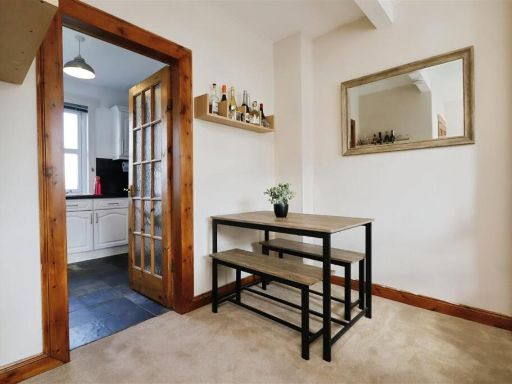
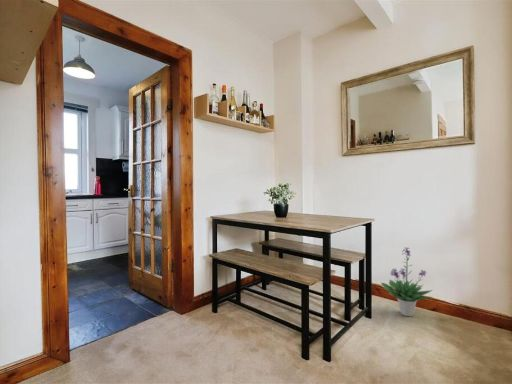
+ potted plant (406, 281)
